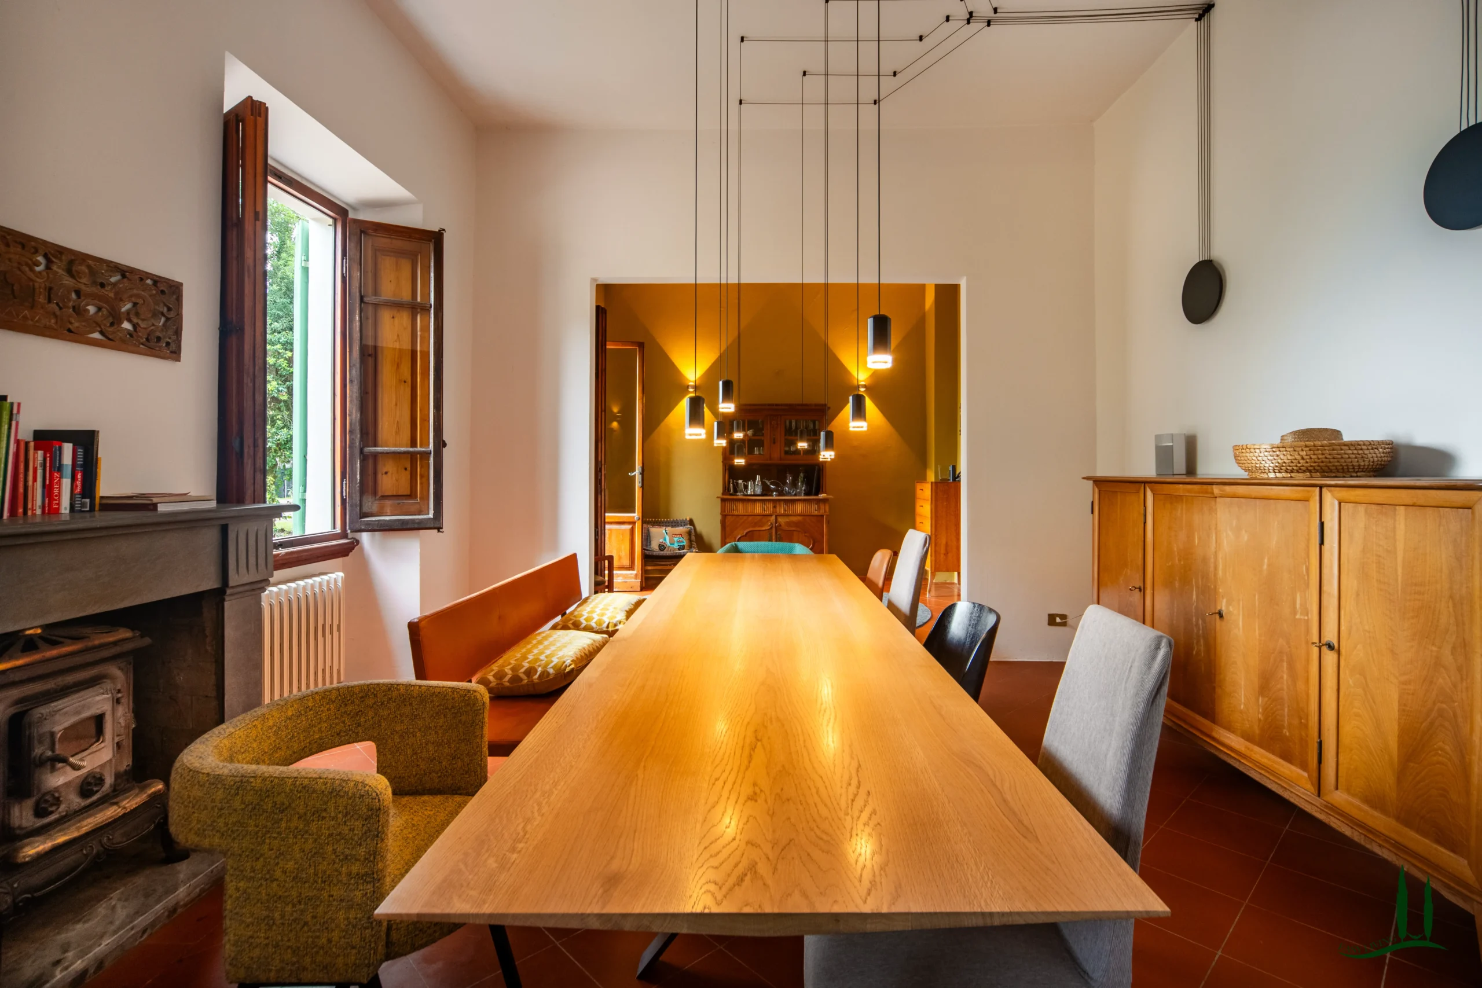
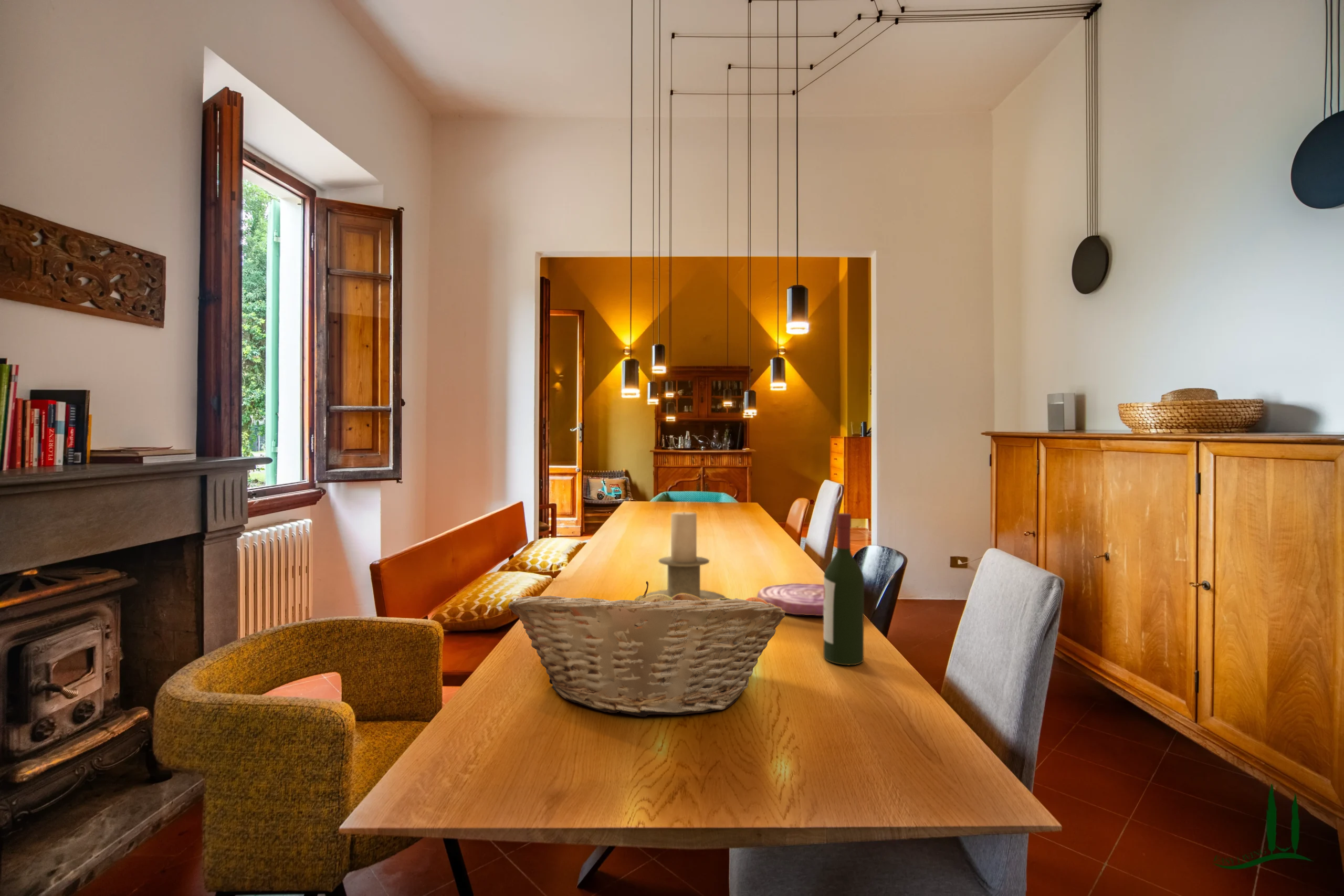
+ wine bottle (843, 586)
+ fruit basket (646, 632)
+ plate (809, 597)
+ candle holder (684, 558)
